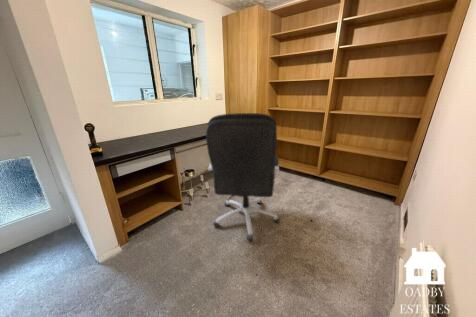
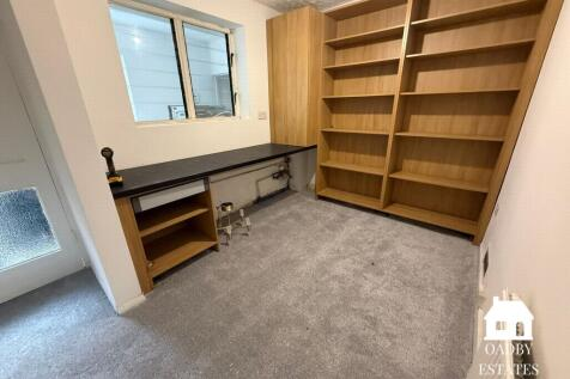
- office chair (247, 171)
